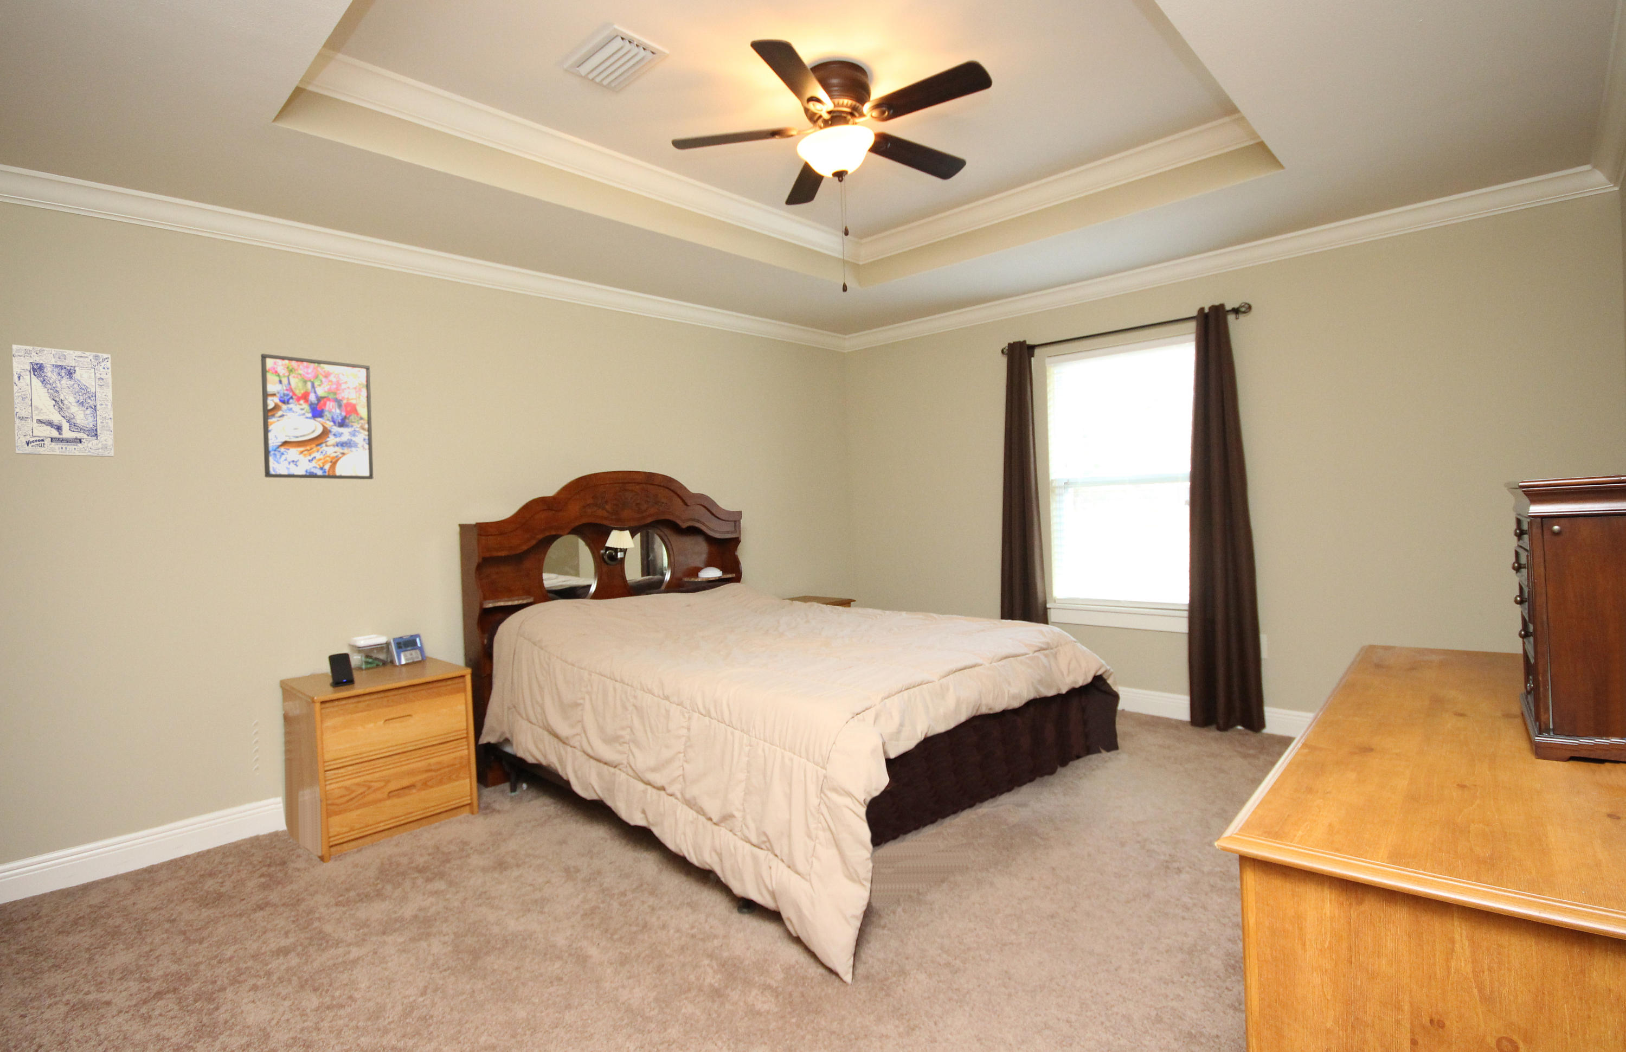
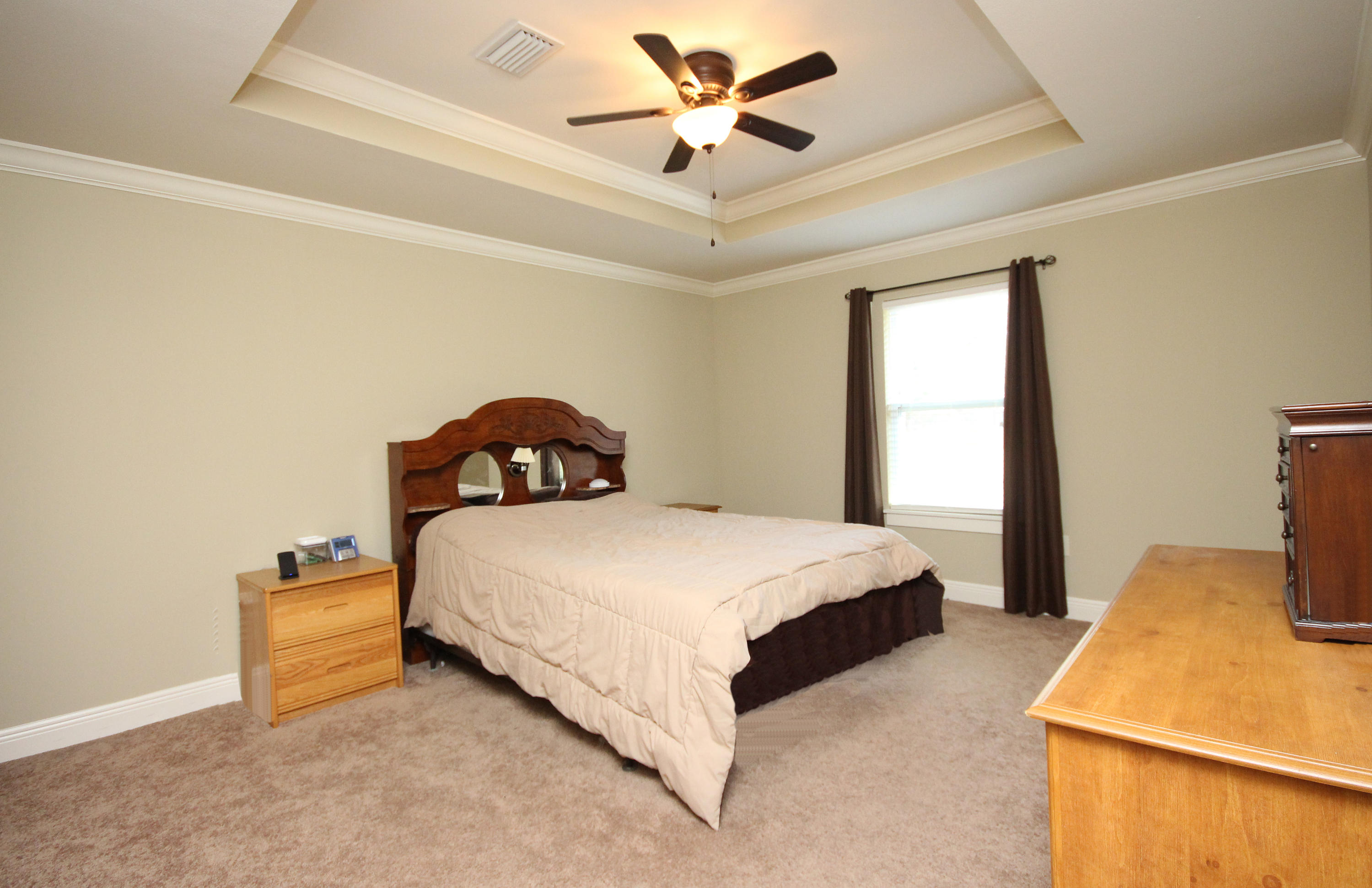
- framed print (319, 419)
- wall art (64, 403)
